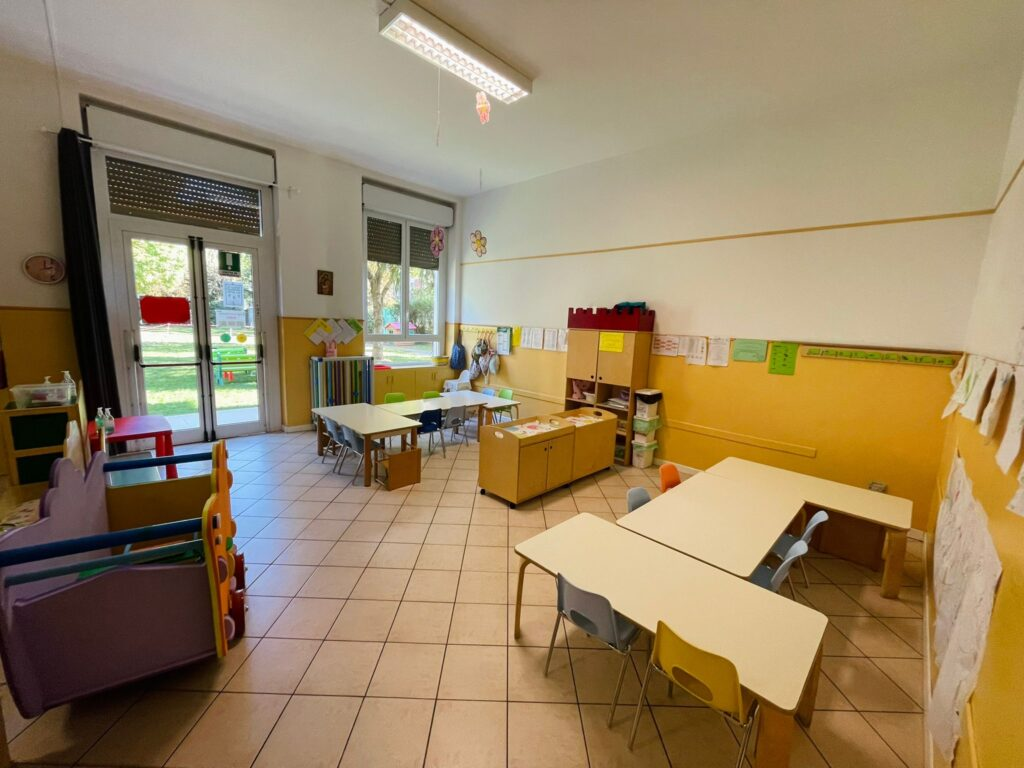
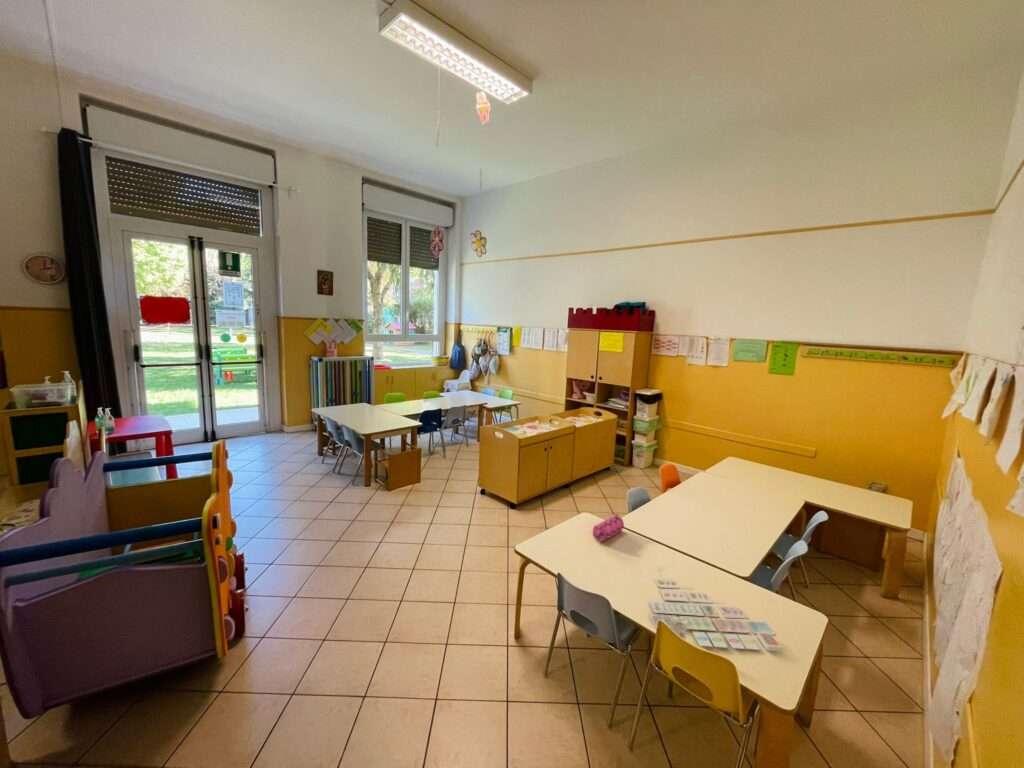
+ board game (698, 595)
+ pencil case (608, 526)
